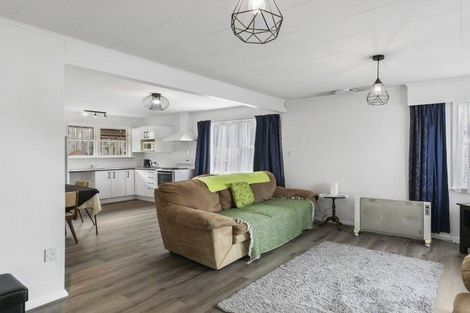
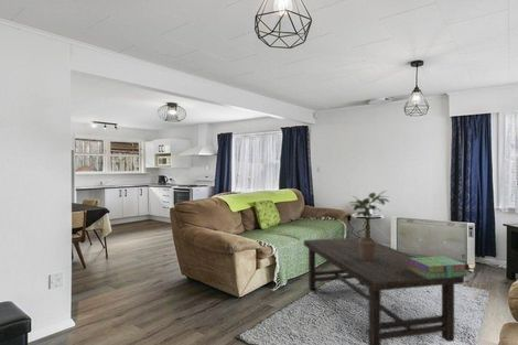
+ potted plant (367, 223)
+ coffee table (367, 281)
+ stack of books (435, 266)
